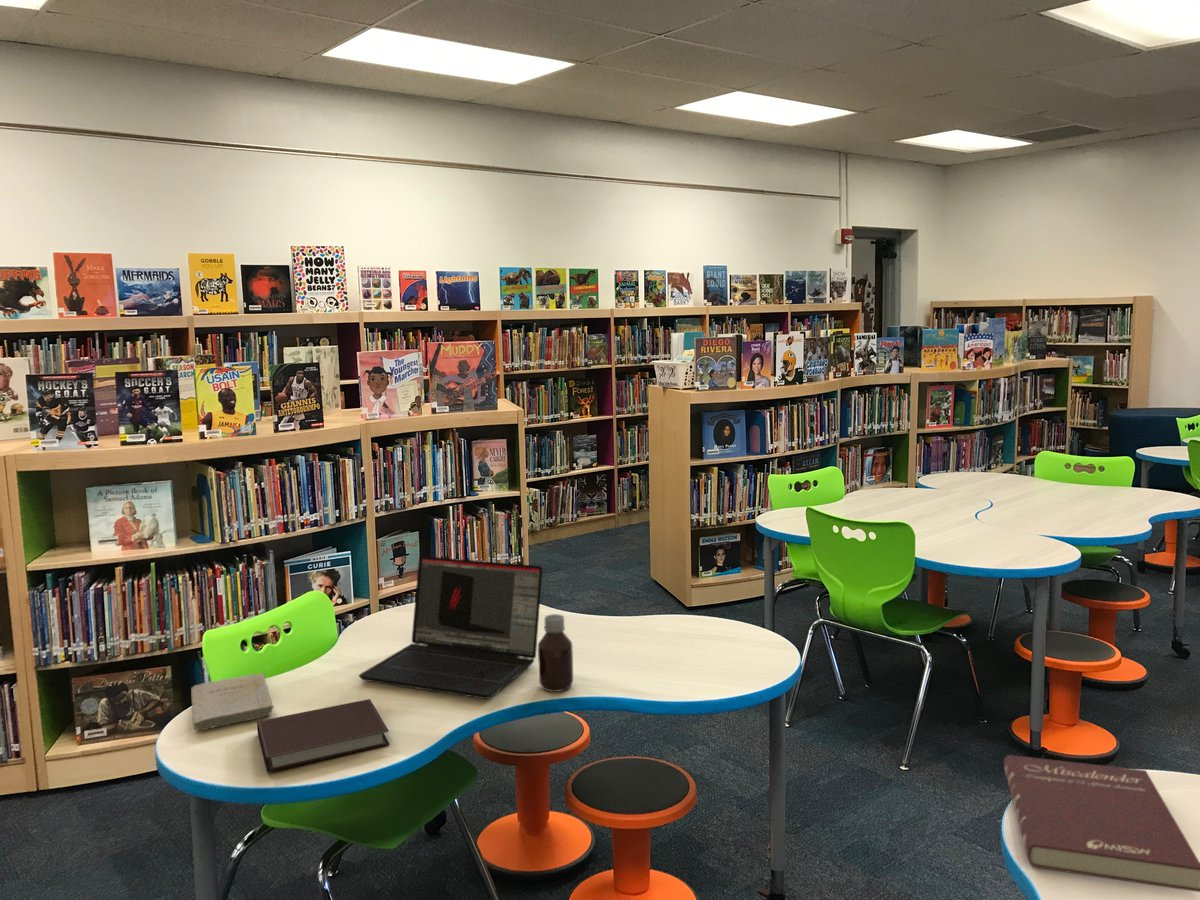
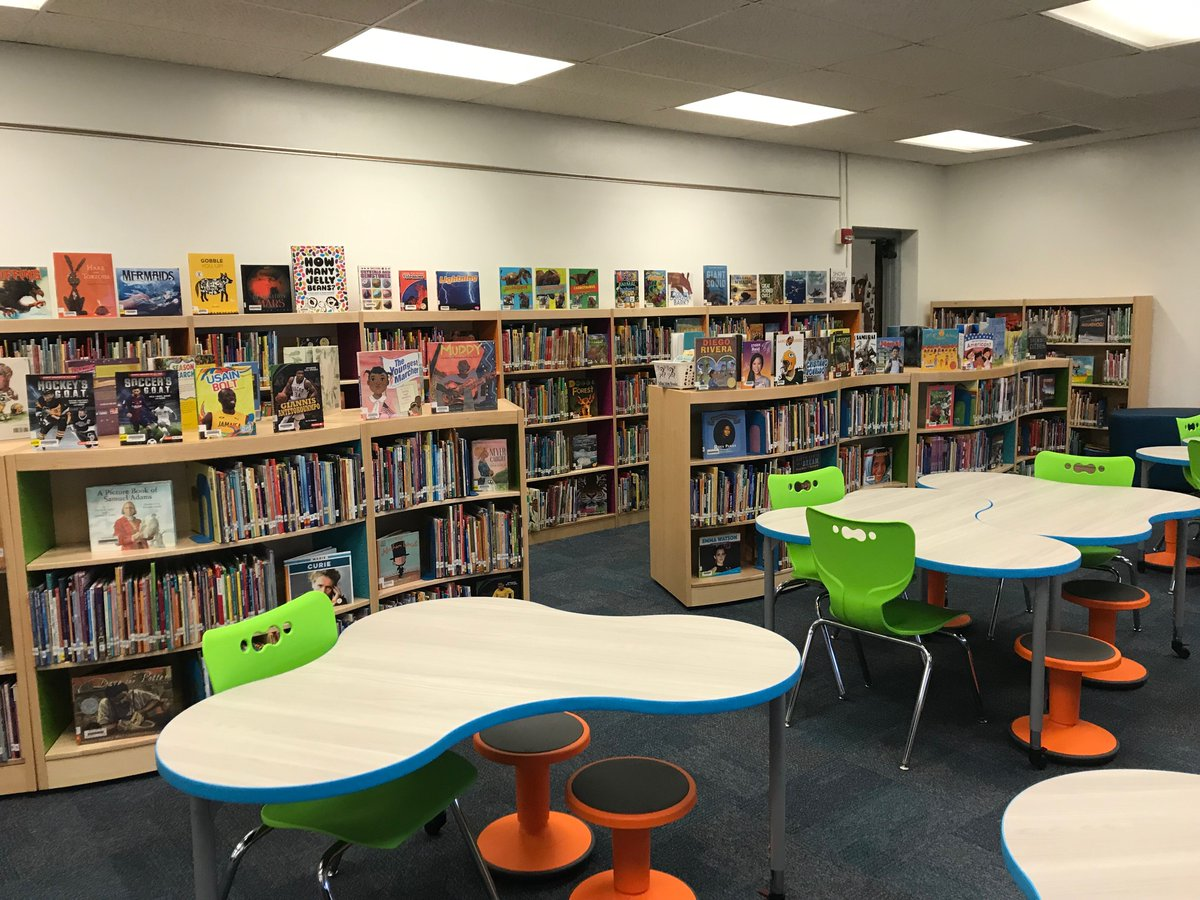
- laptop (452, 621)
- bottle (555, 652)
- book (231, 699)
- notebook (321, 732)
- book (1091, 815)
